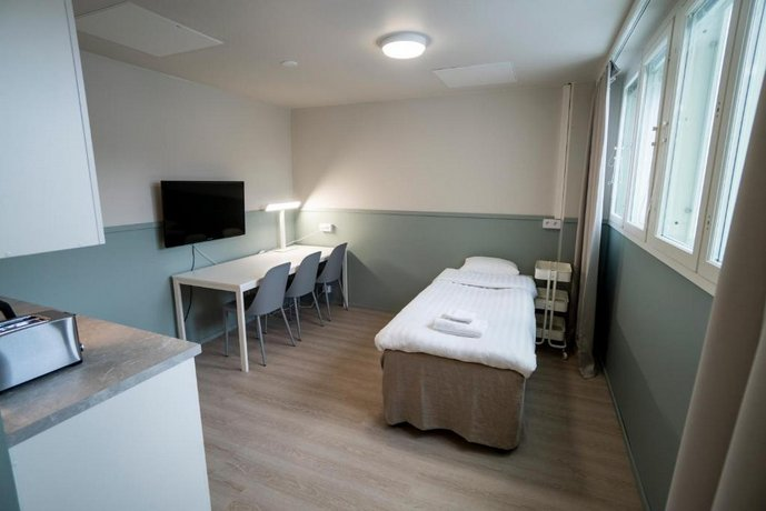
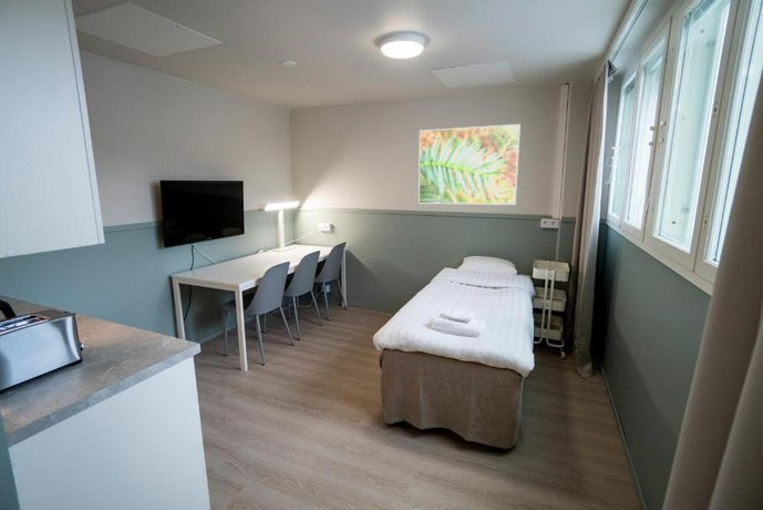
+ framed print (466, 166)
